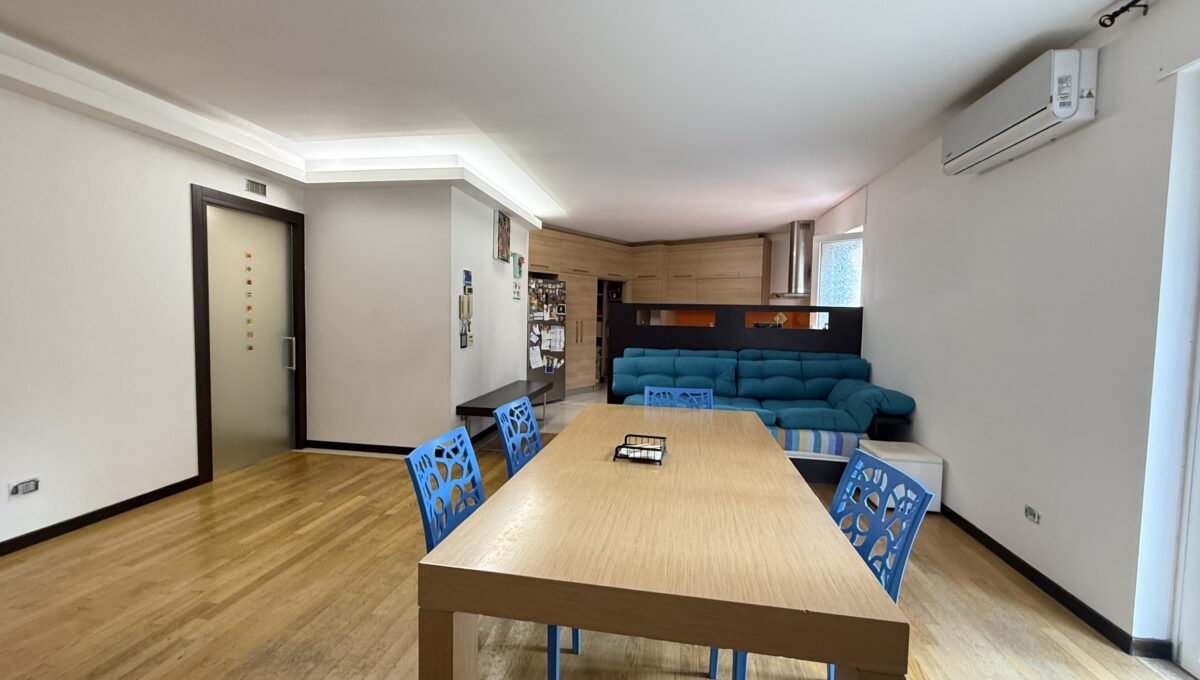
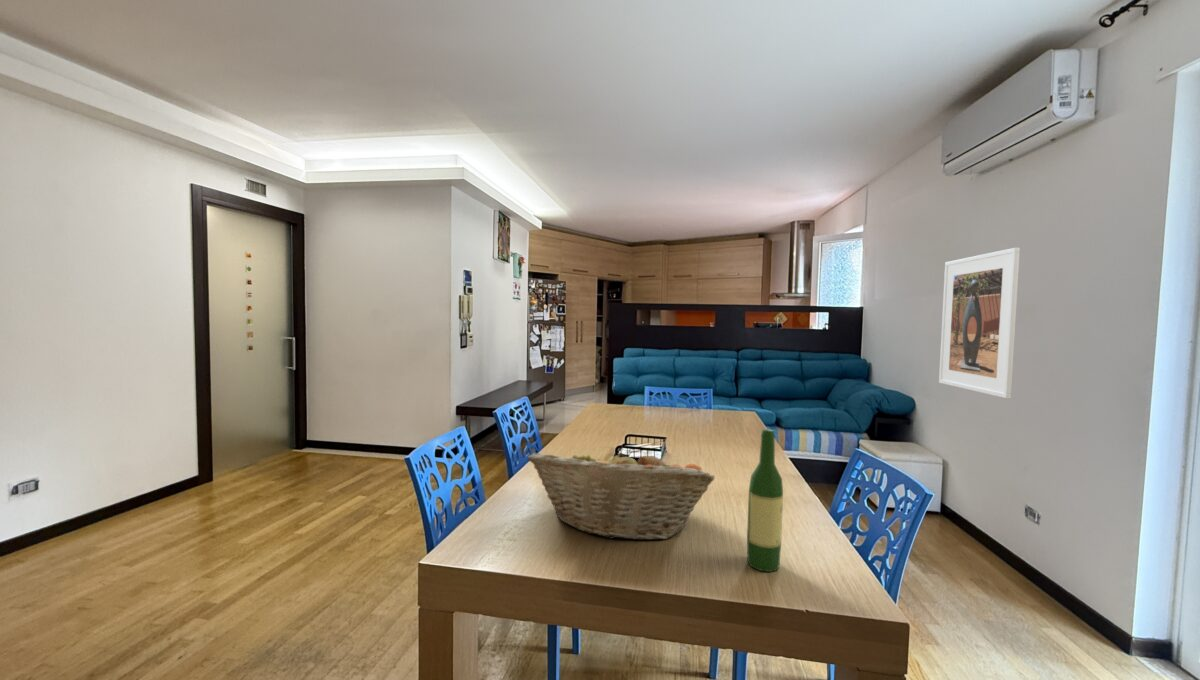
+ fruit basket (618, 481)
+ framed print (974, 323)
+ wine bottle (766, 497)
